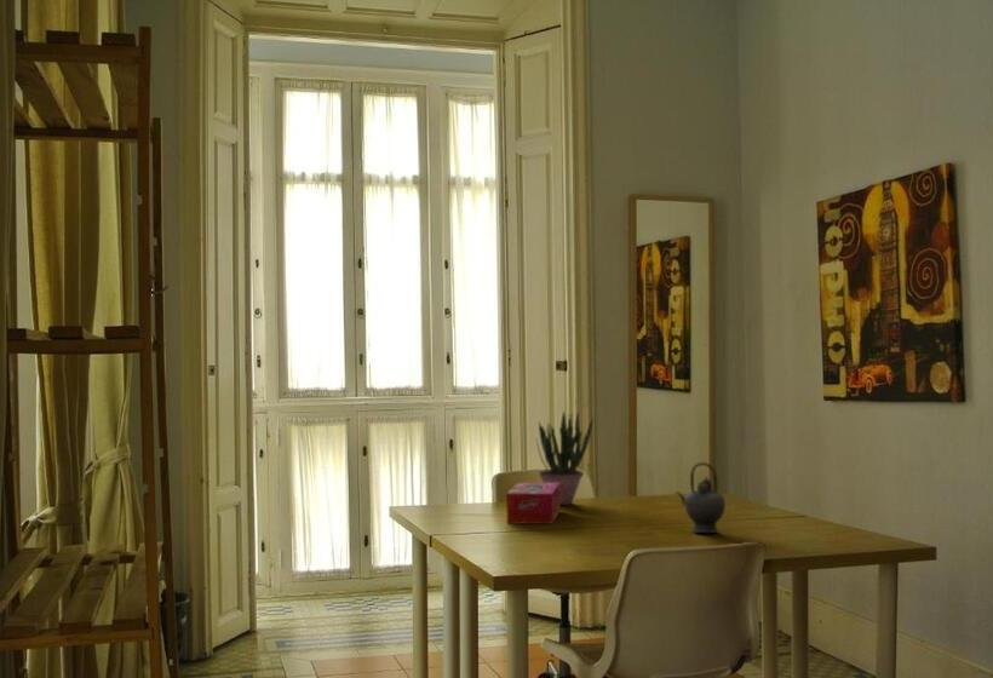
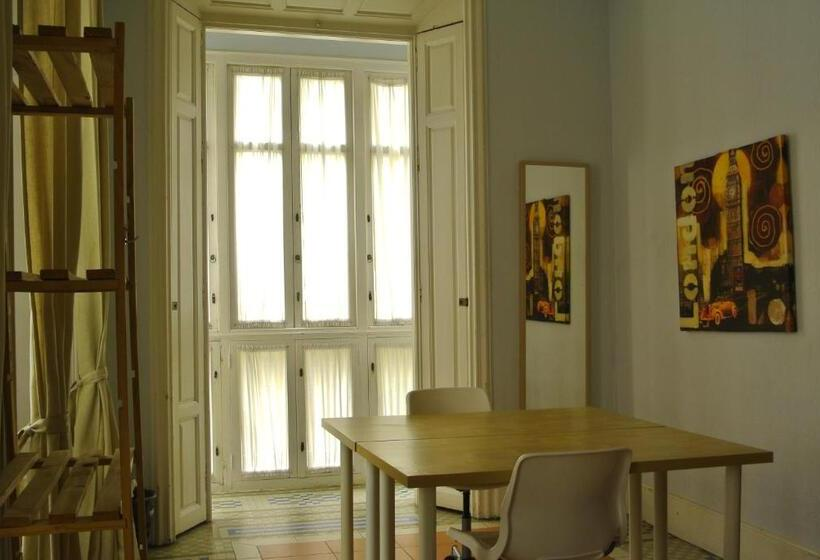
- teapot (700, 496)
- potted plant (563, 456)
- tissue box (534, 501)
